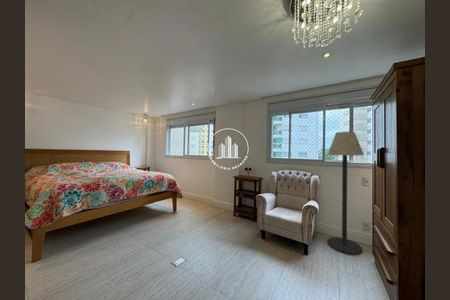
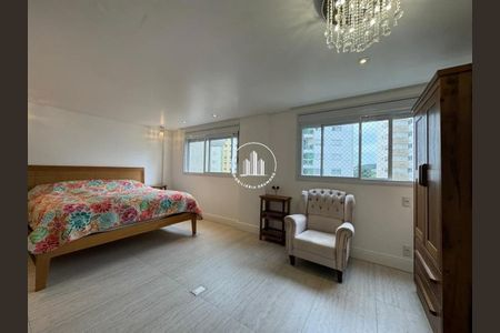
- floor lamp (344, 189)
